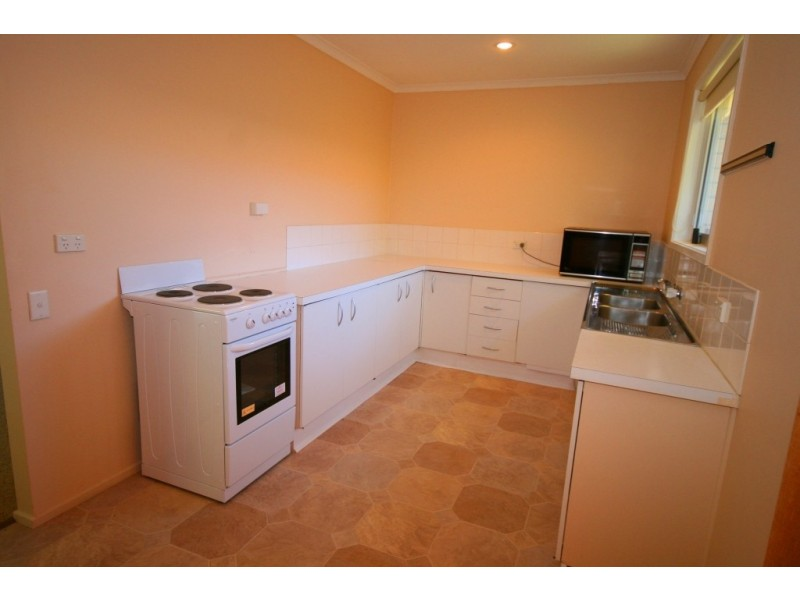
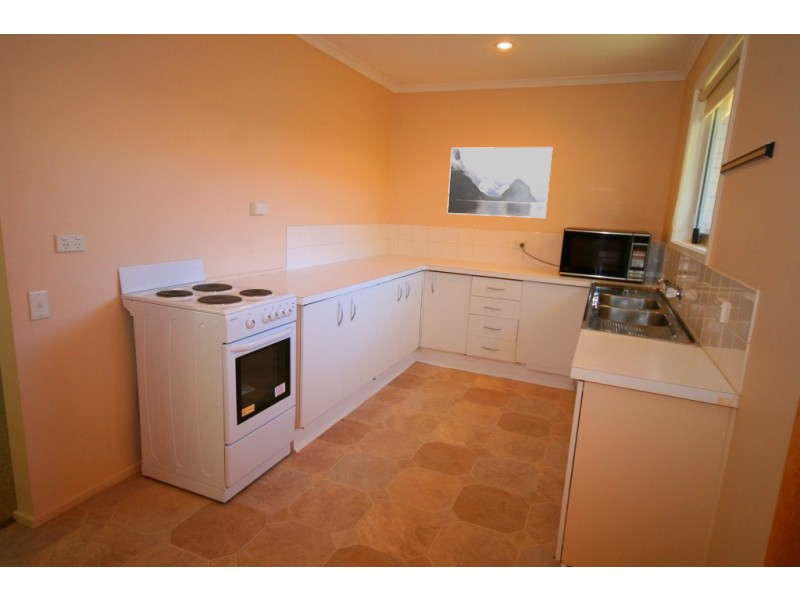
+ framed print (497, 182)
